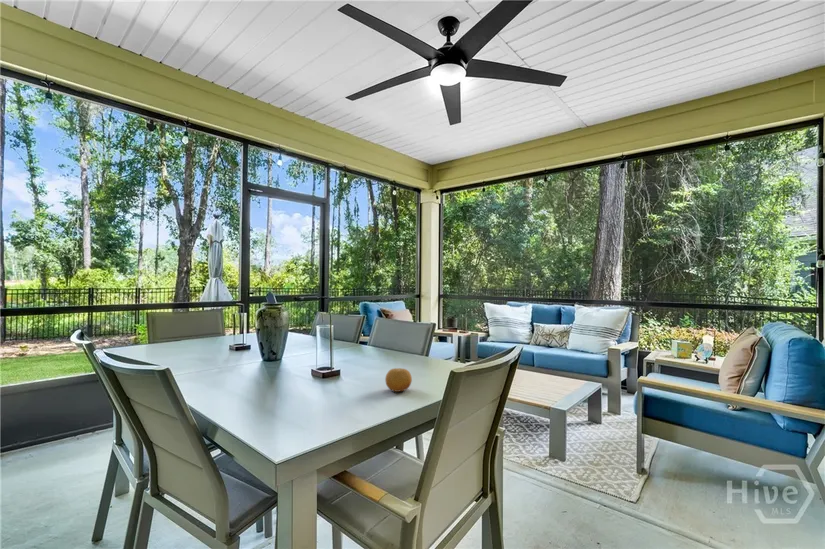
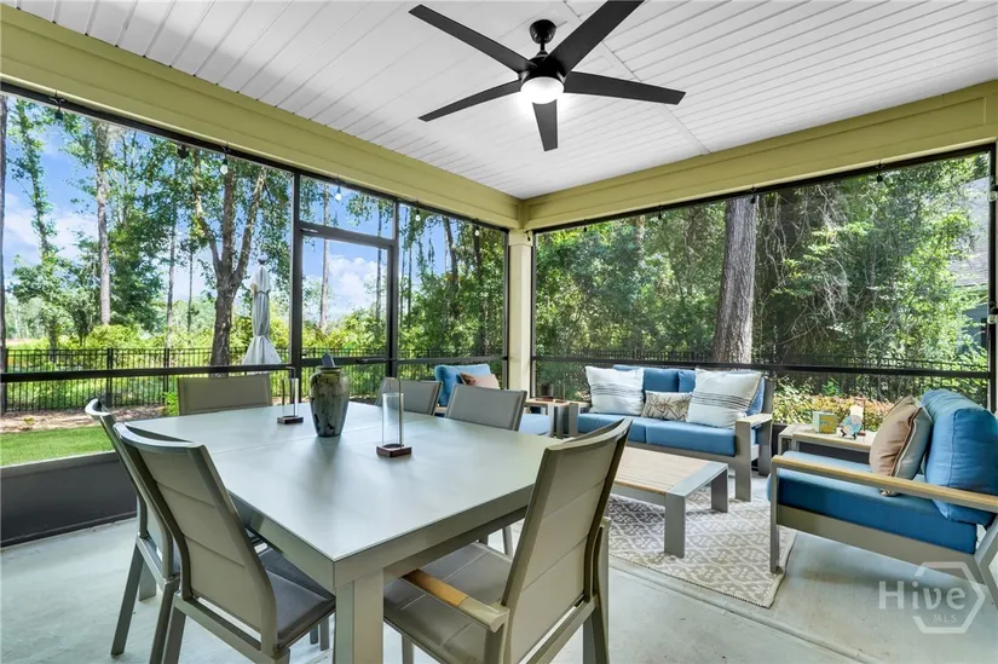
- fruit (398, 379)
